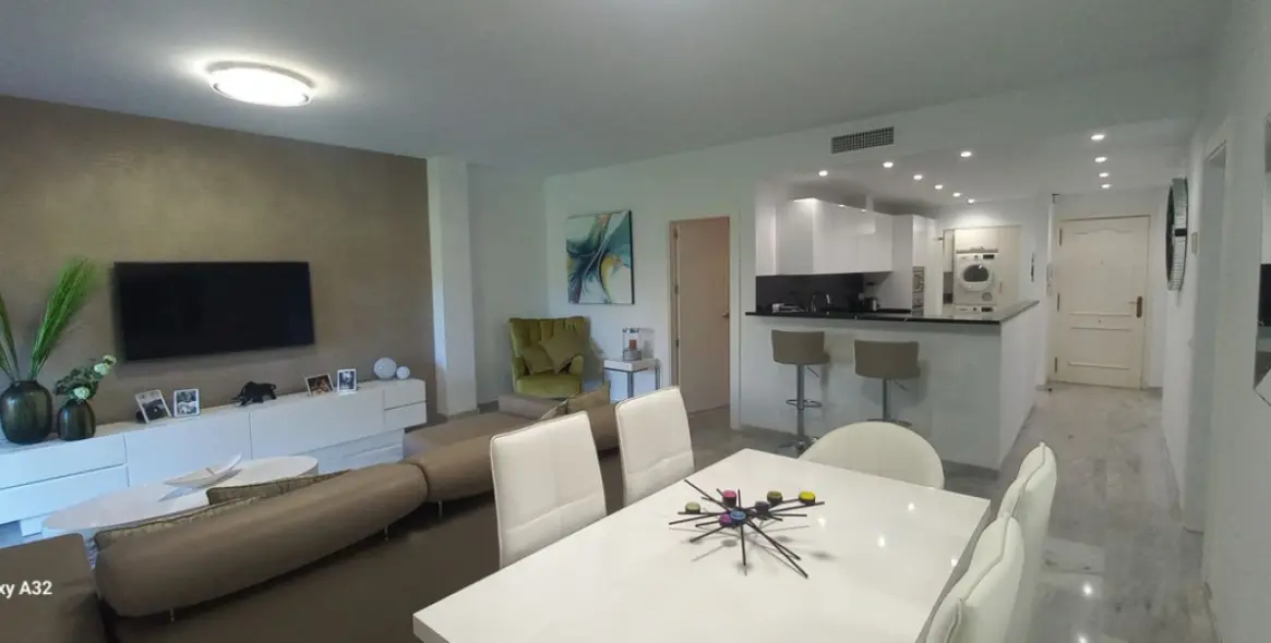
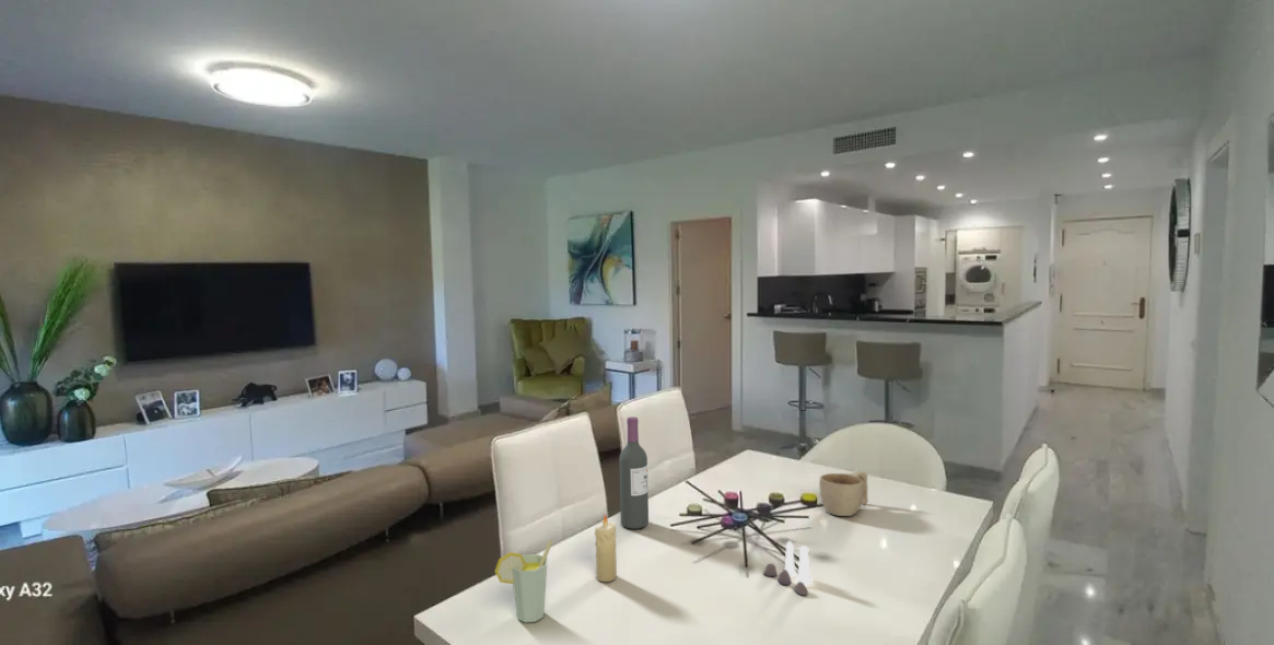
+ cup (848, 492)
+ cup (525, 580)
+ wine bottle (633, 471)
+ salt and pepper shaker set (792, 563)
+ candle (605, 546)
